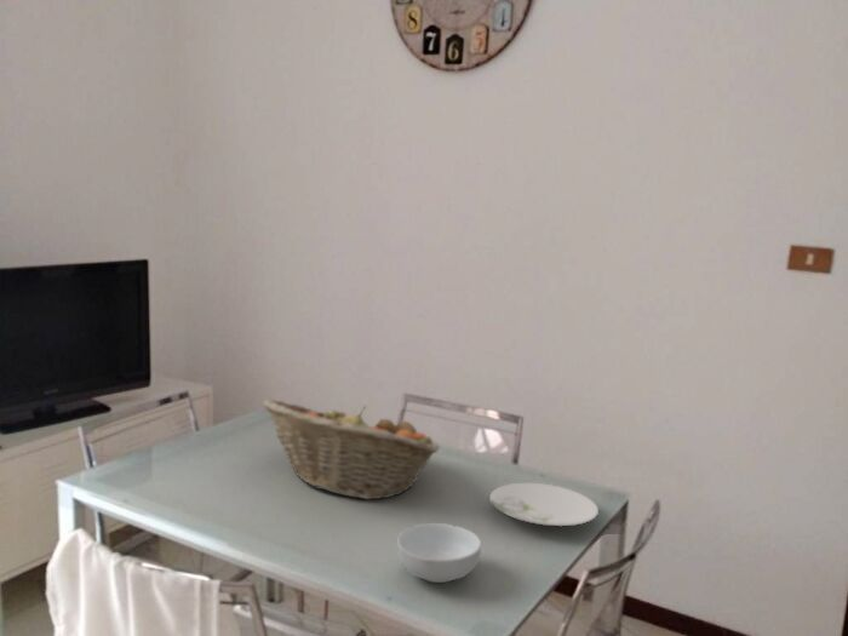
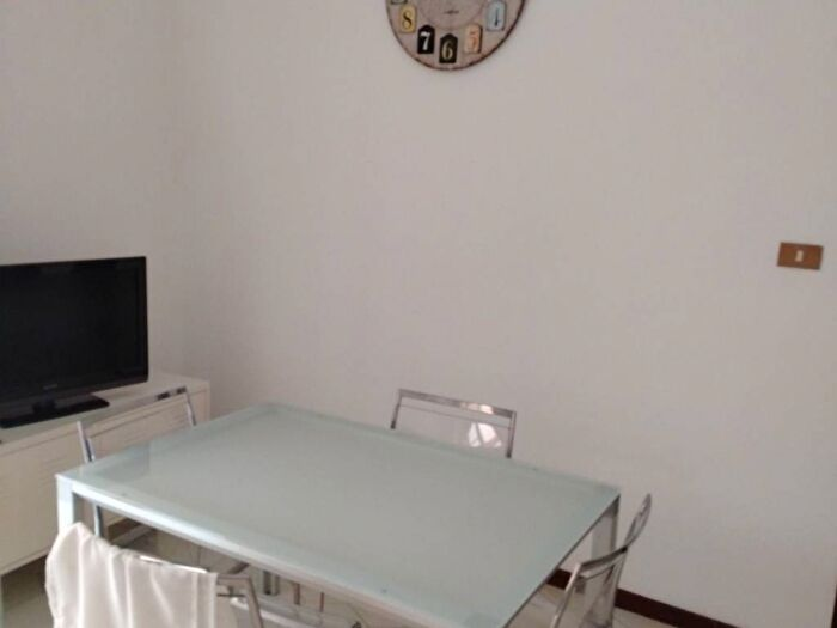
- plate (542, 509)
- cereal bowl (437, 556)
- fruit basket (349, 439)
